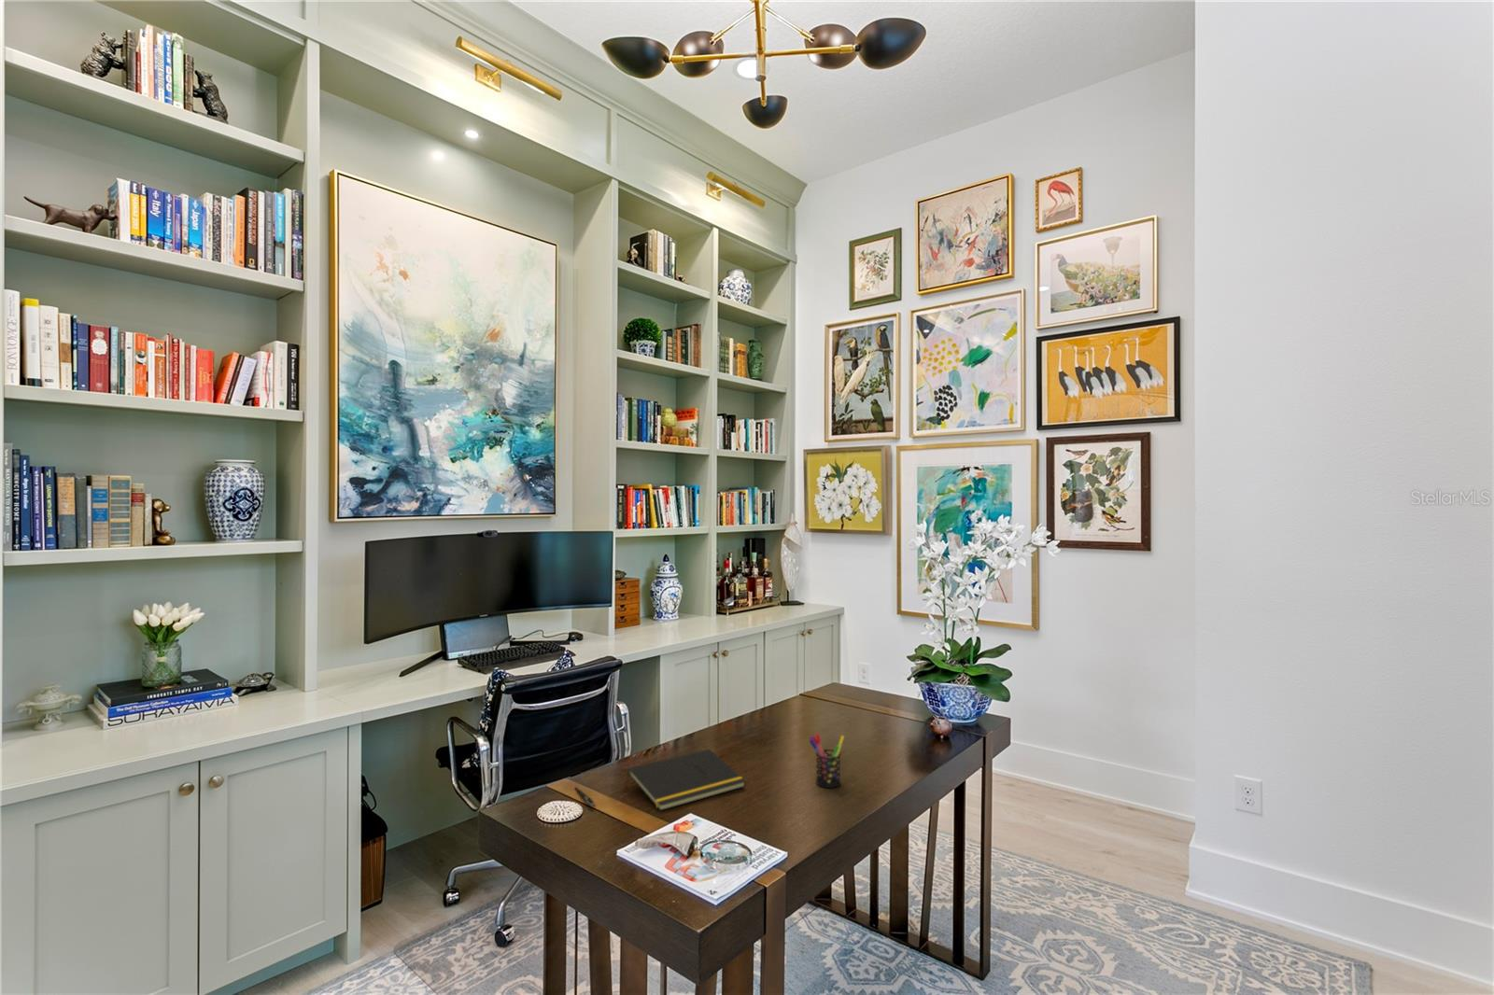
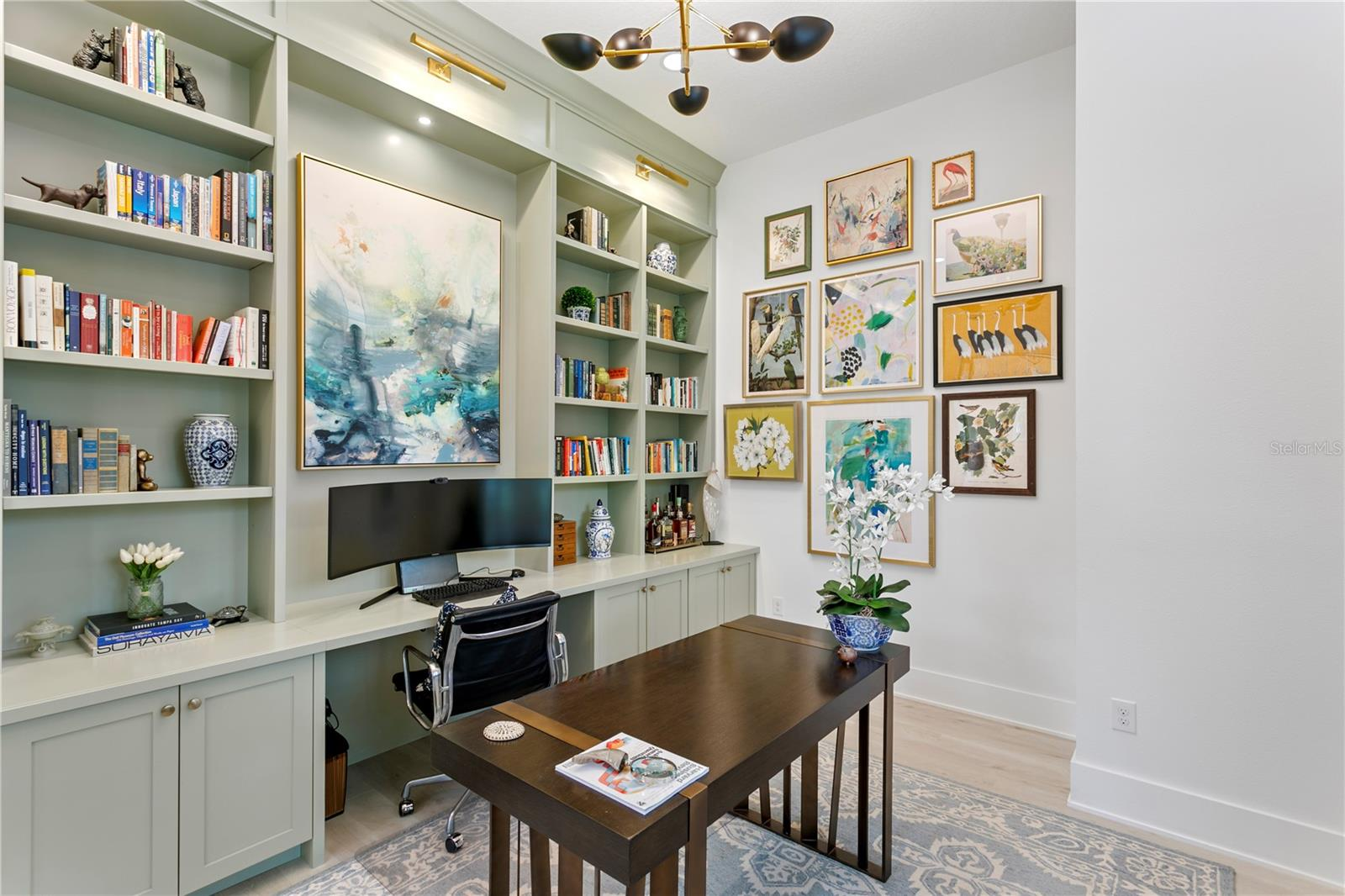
- pen holder (829, 758)
- notepad (686, 776)
- pen (584, 795)
